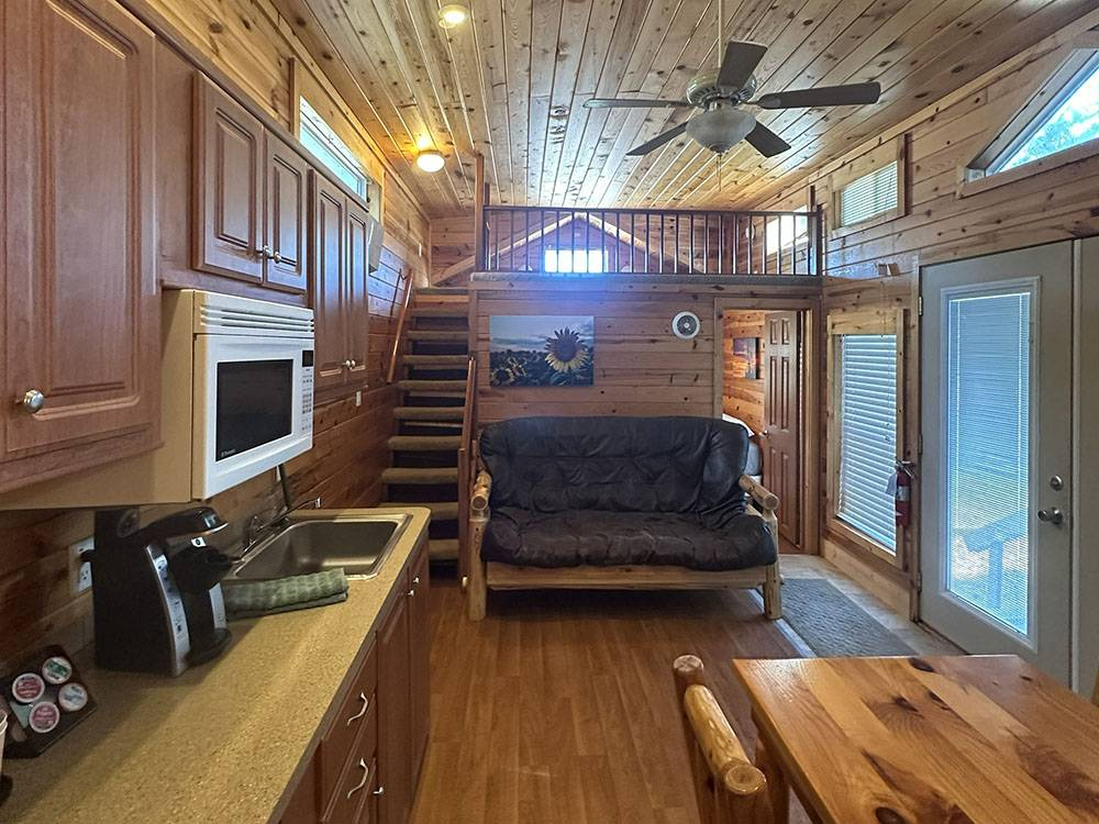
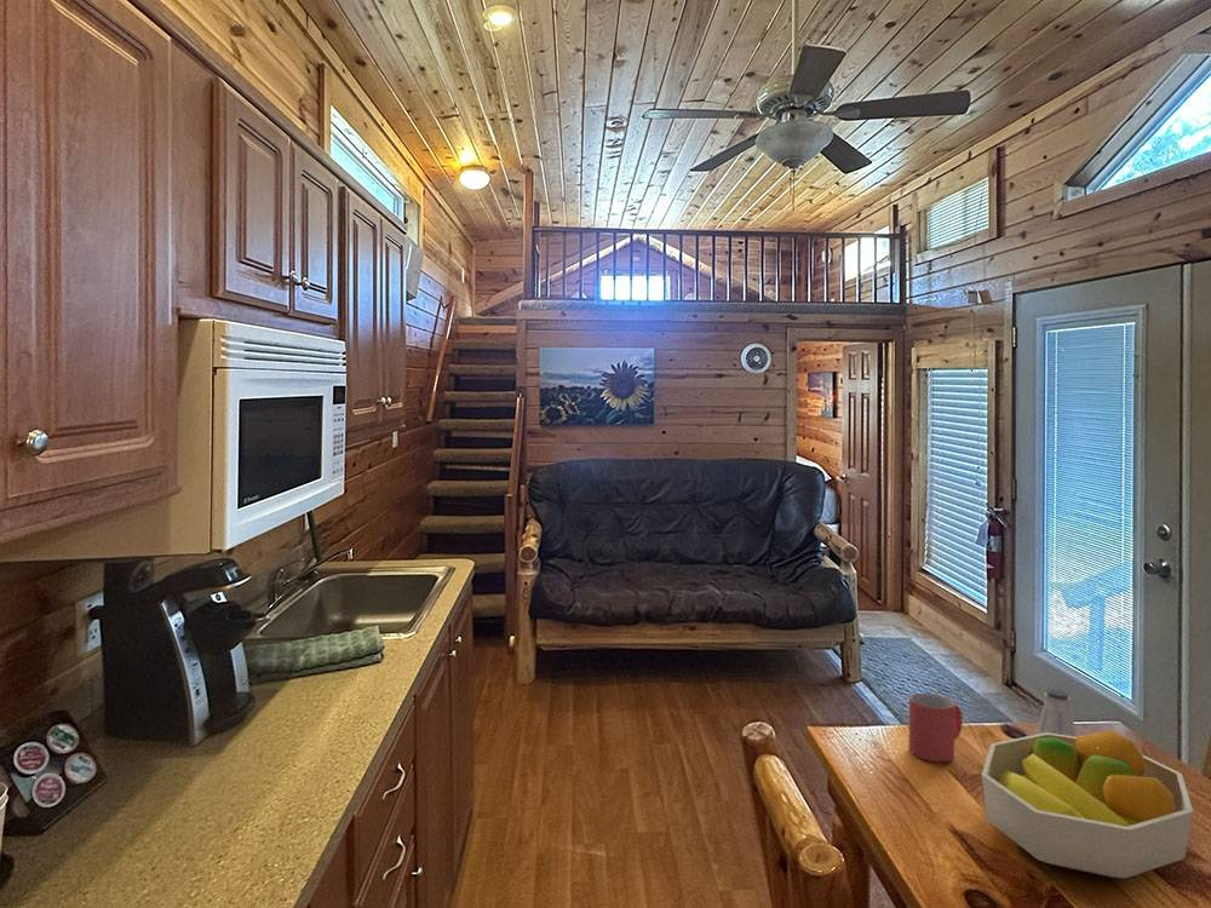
+ mug (937, 725)
+ fruit bowl (1081, 791)
+ saltshaker (1056, 718)
